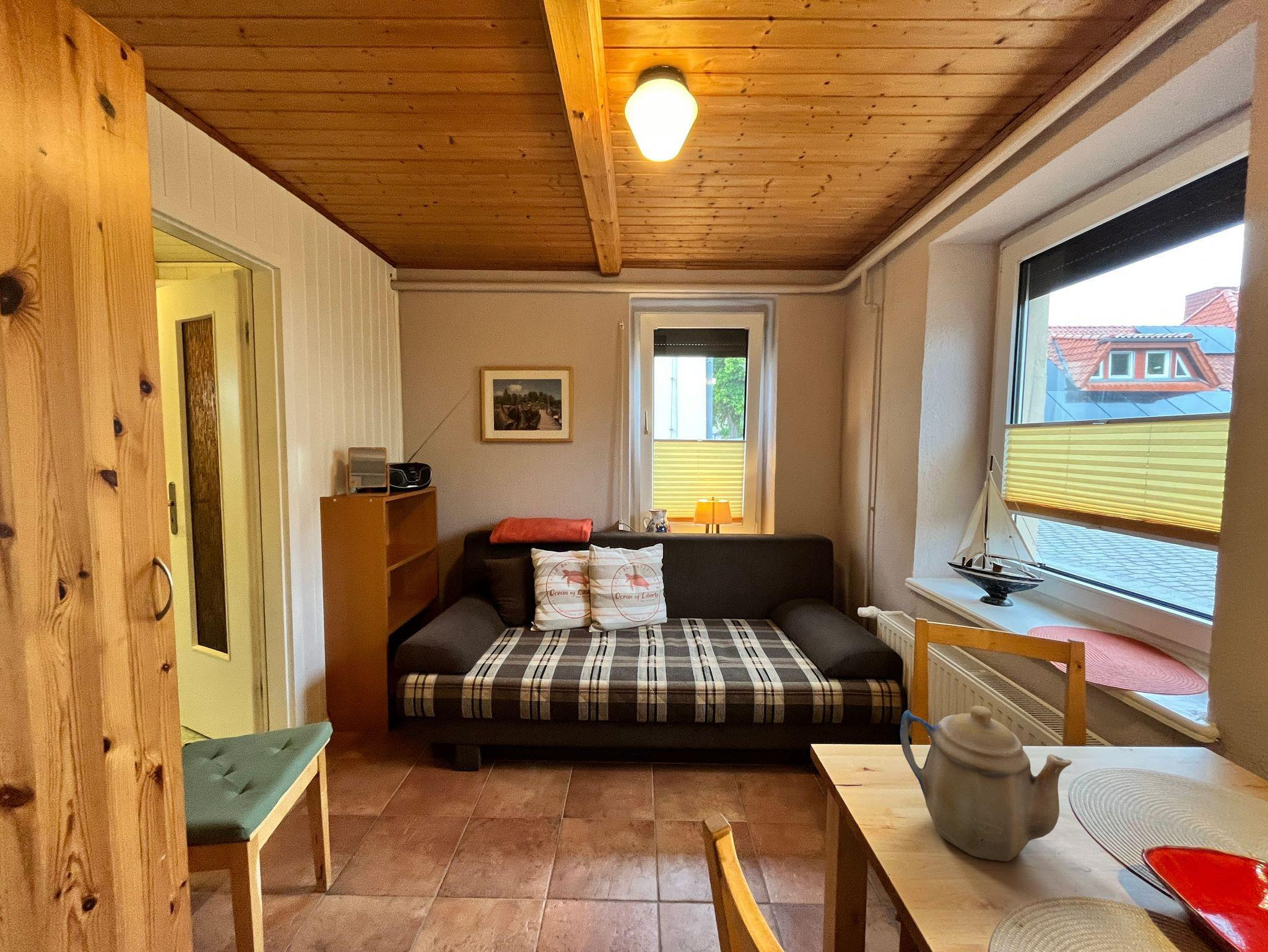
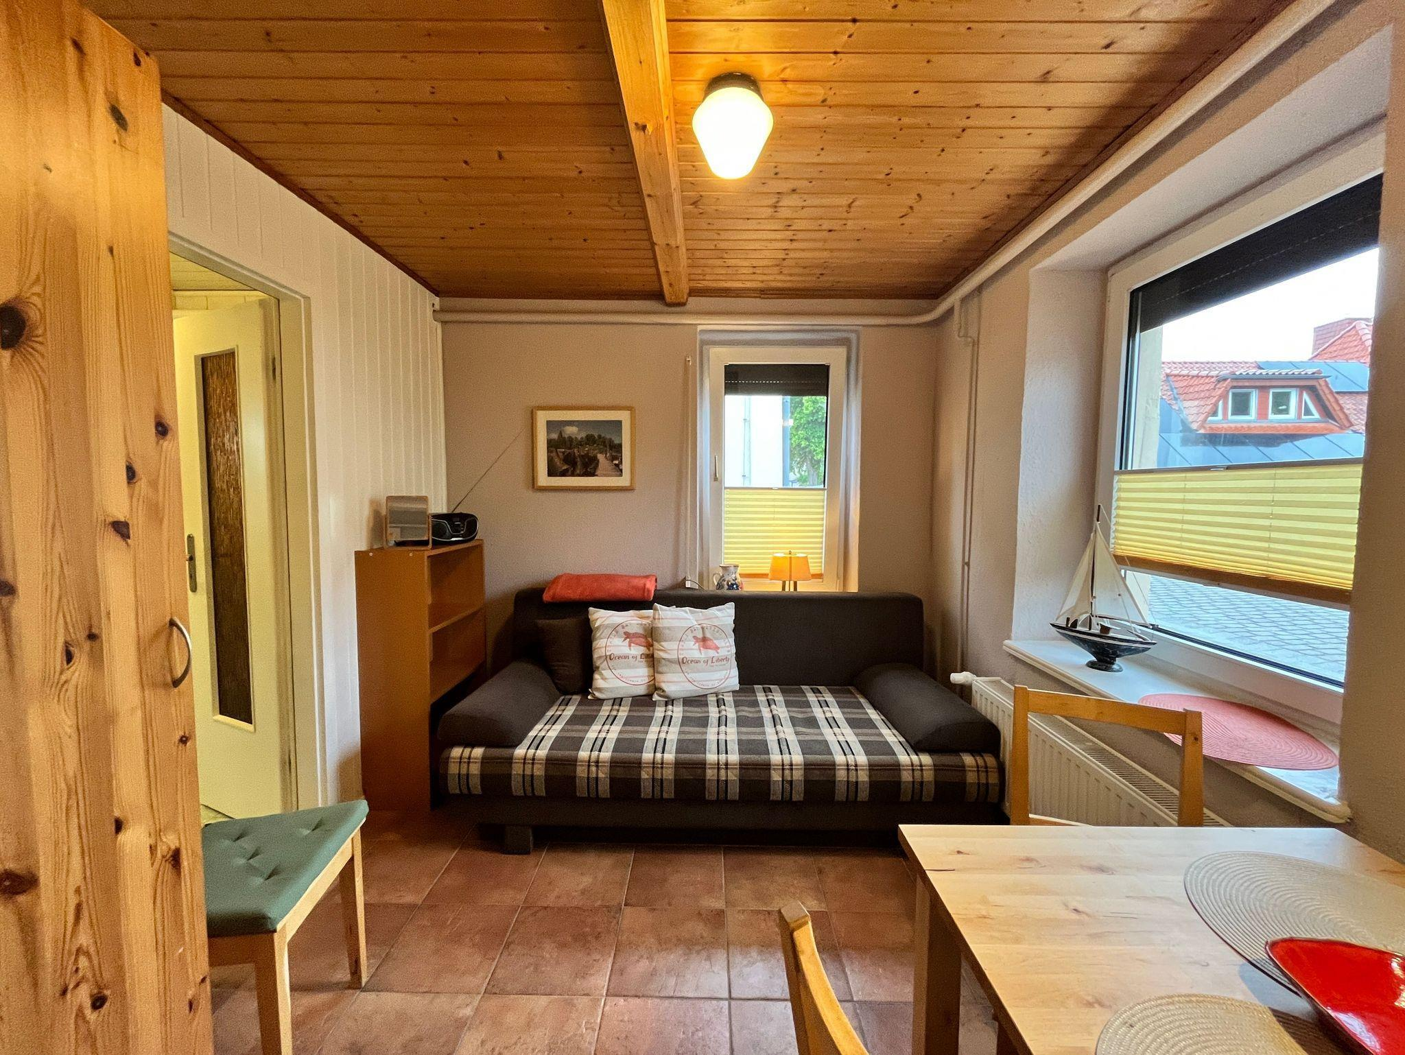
- teapot (977, 771)
